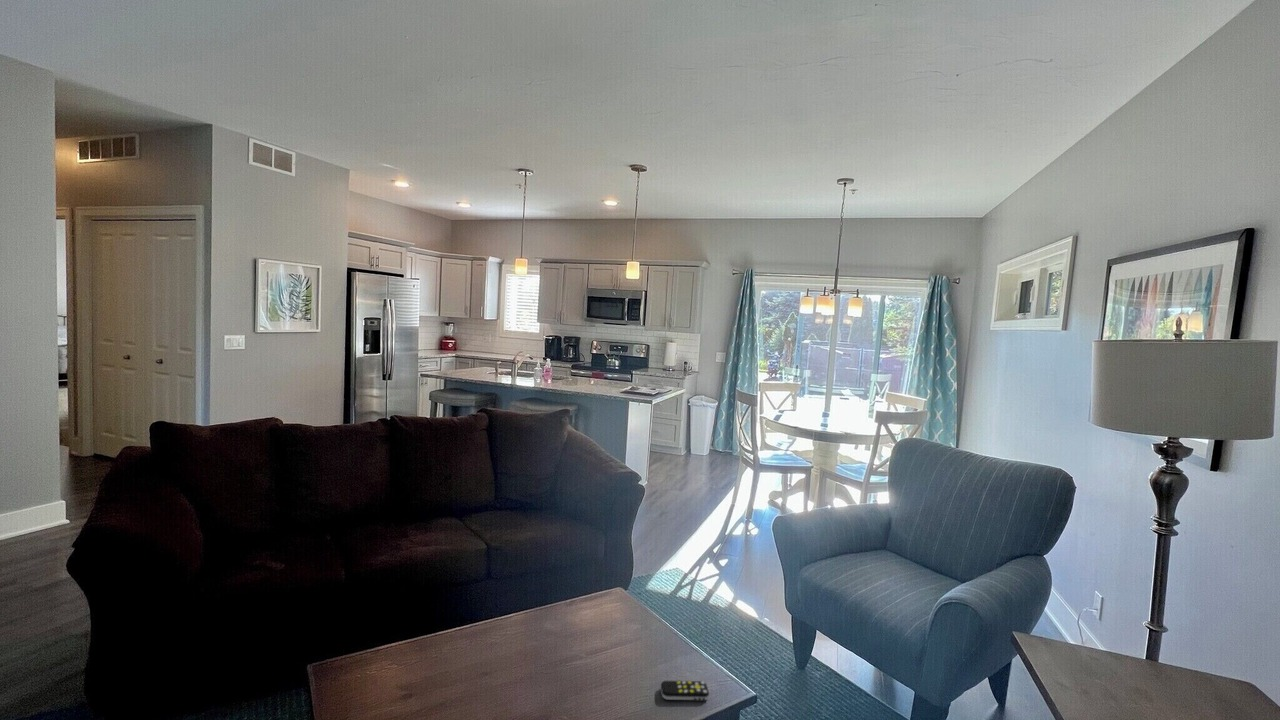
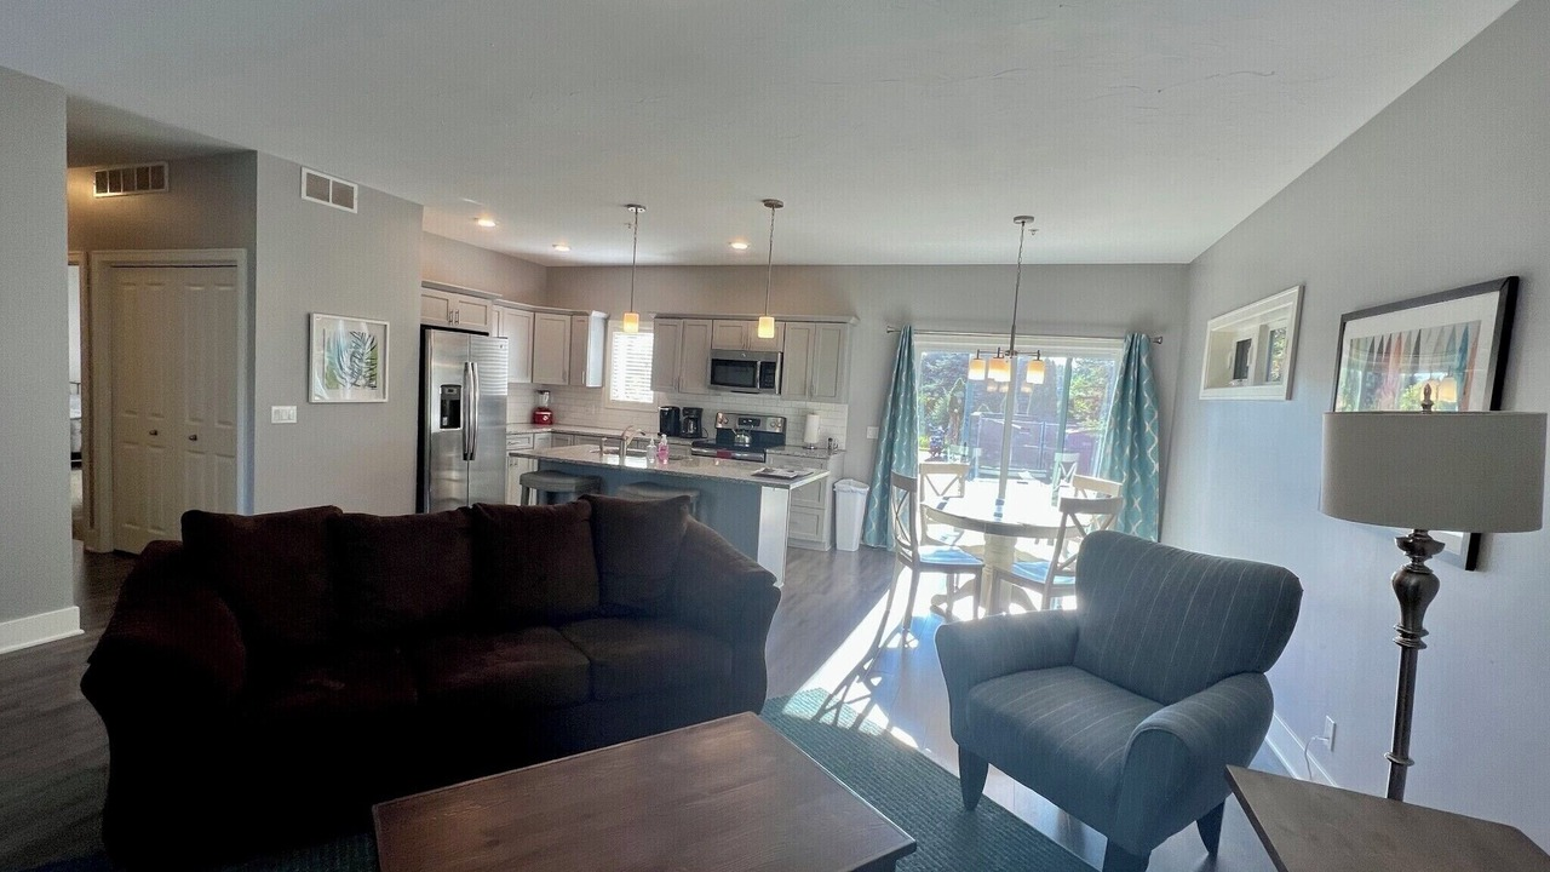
- remote control (684, 690)
